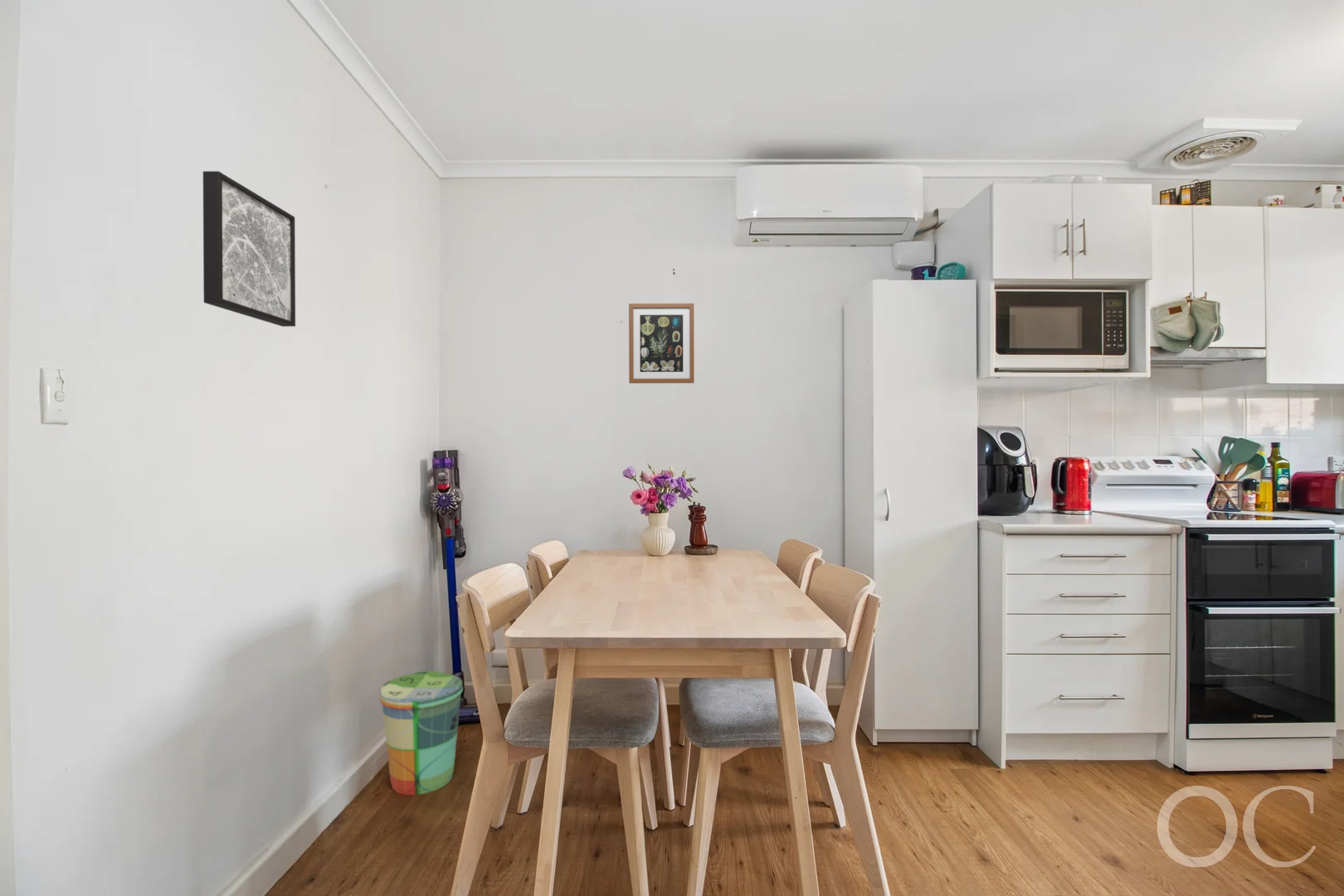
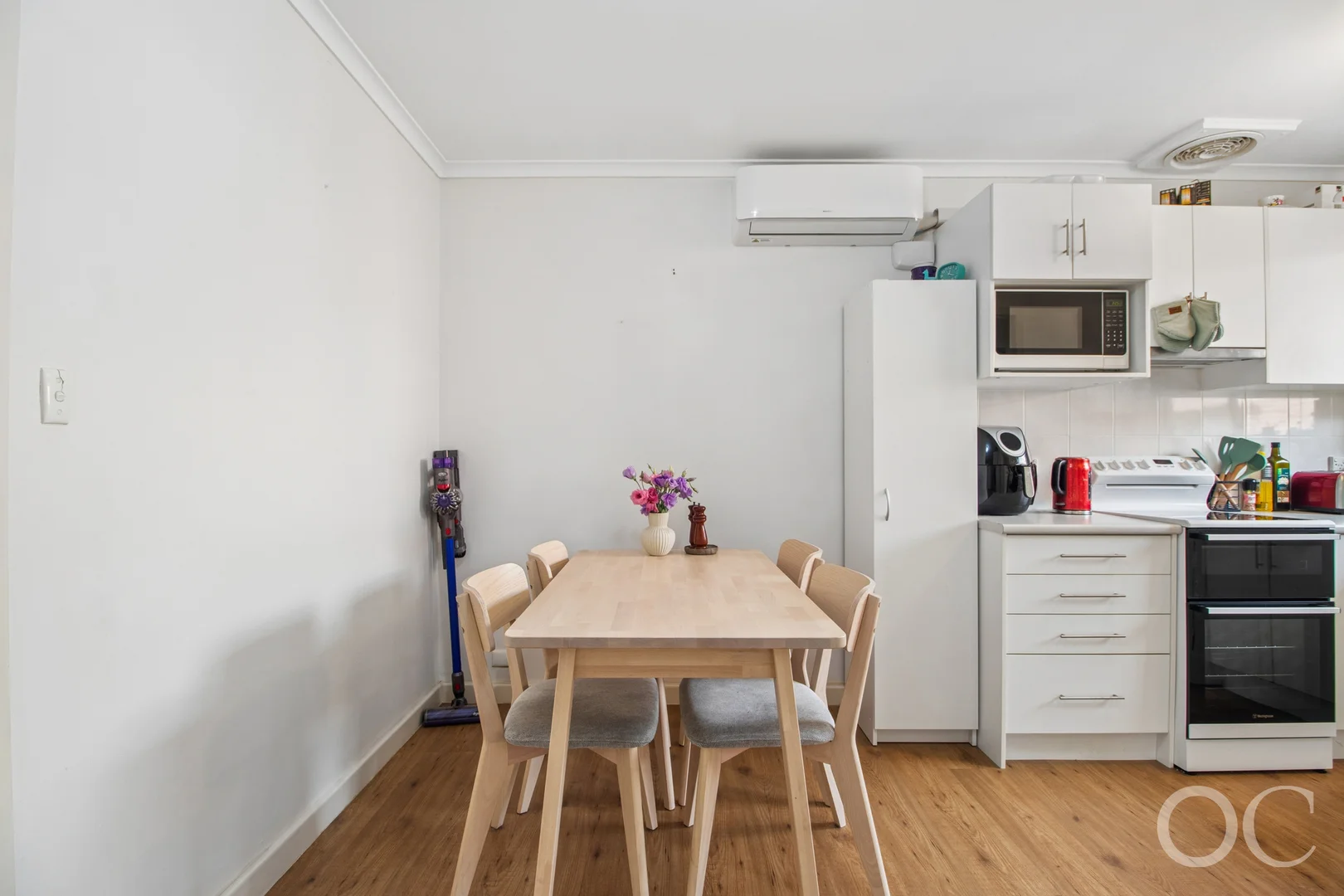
- trash can (422, 731)
- wall art (661, 343)
- wall art (253, 256)
